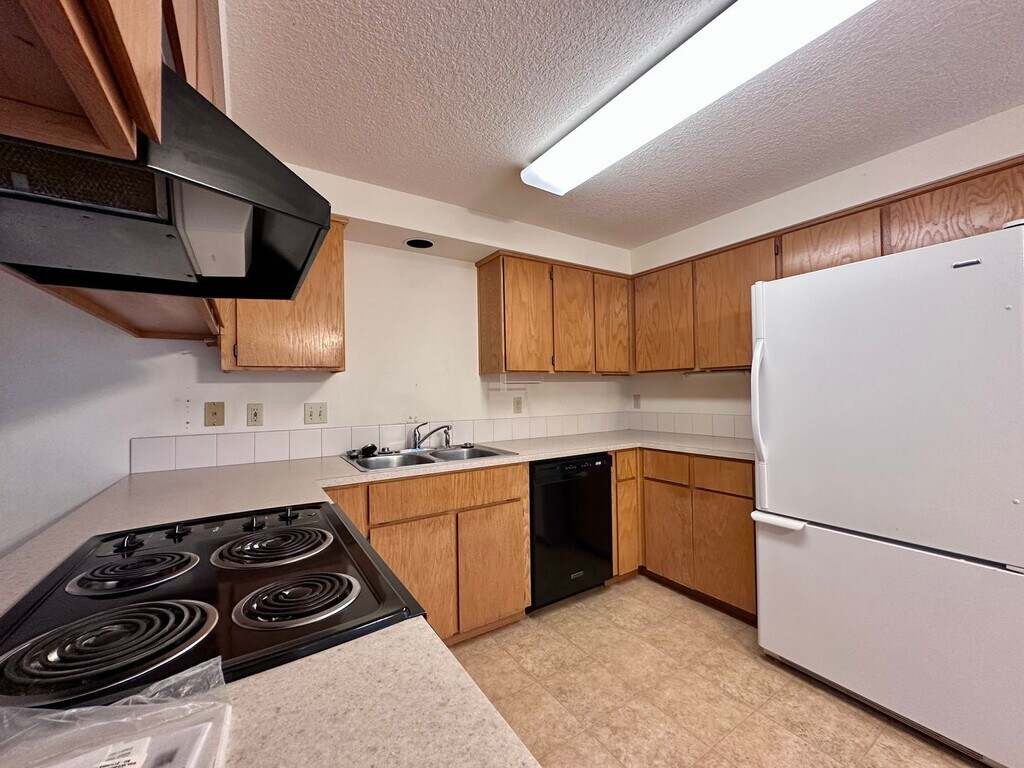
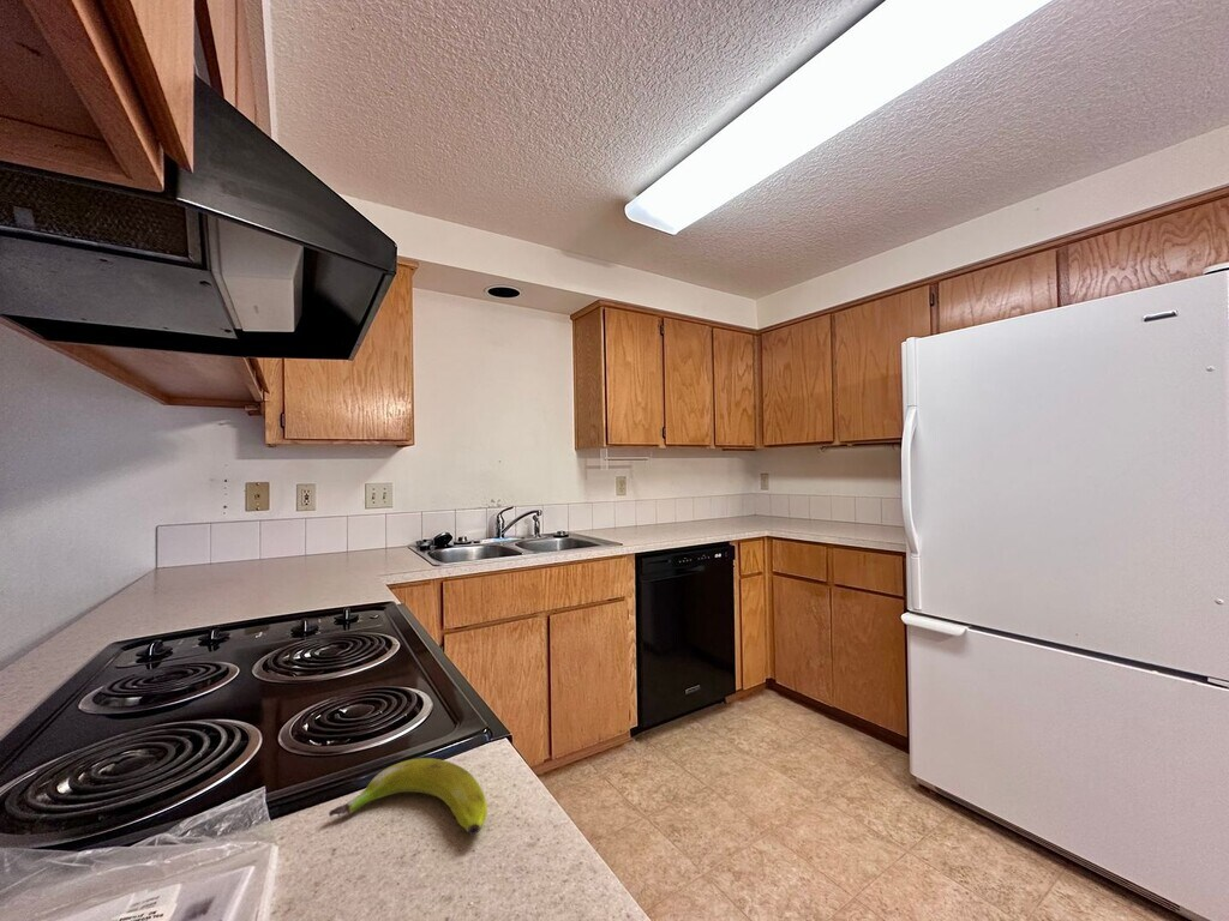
+ banana (425, 791)
